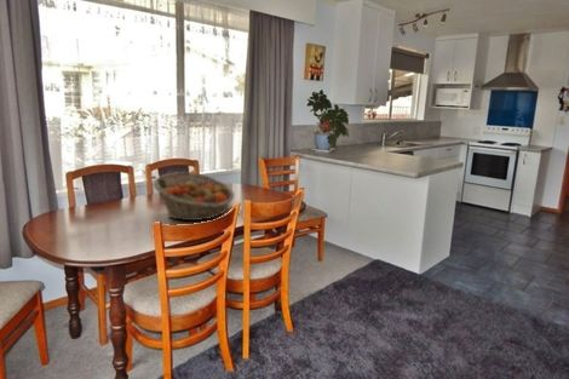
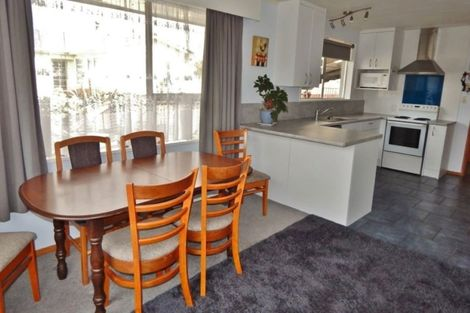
- fruit basket (195, 194)
